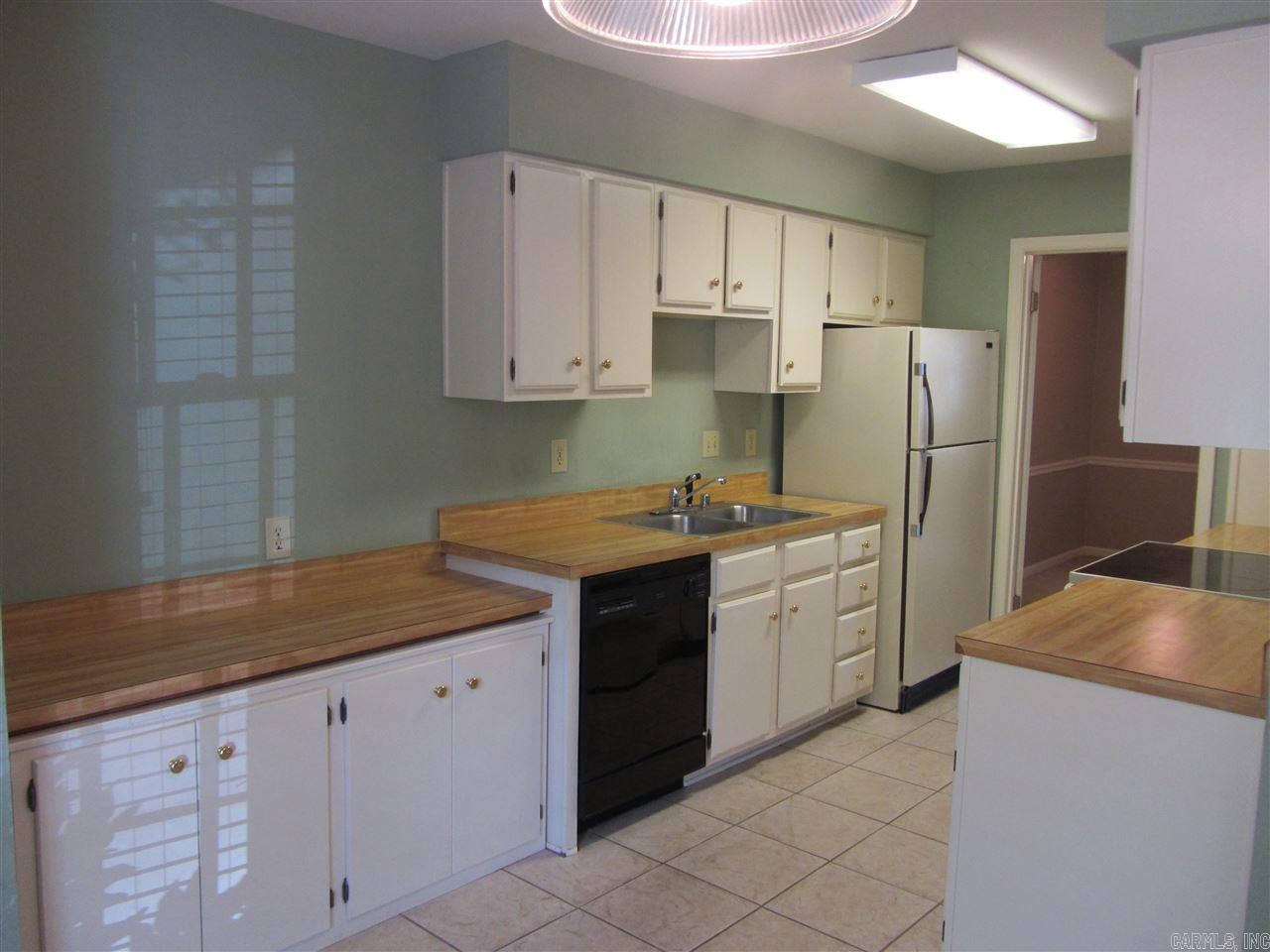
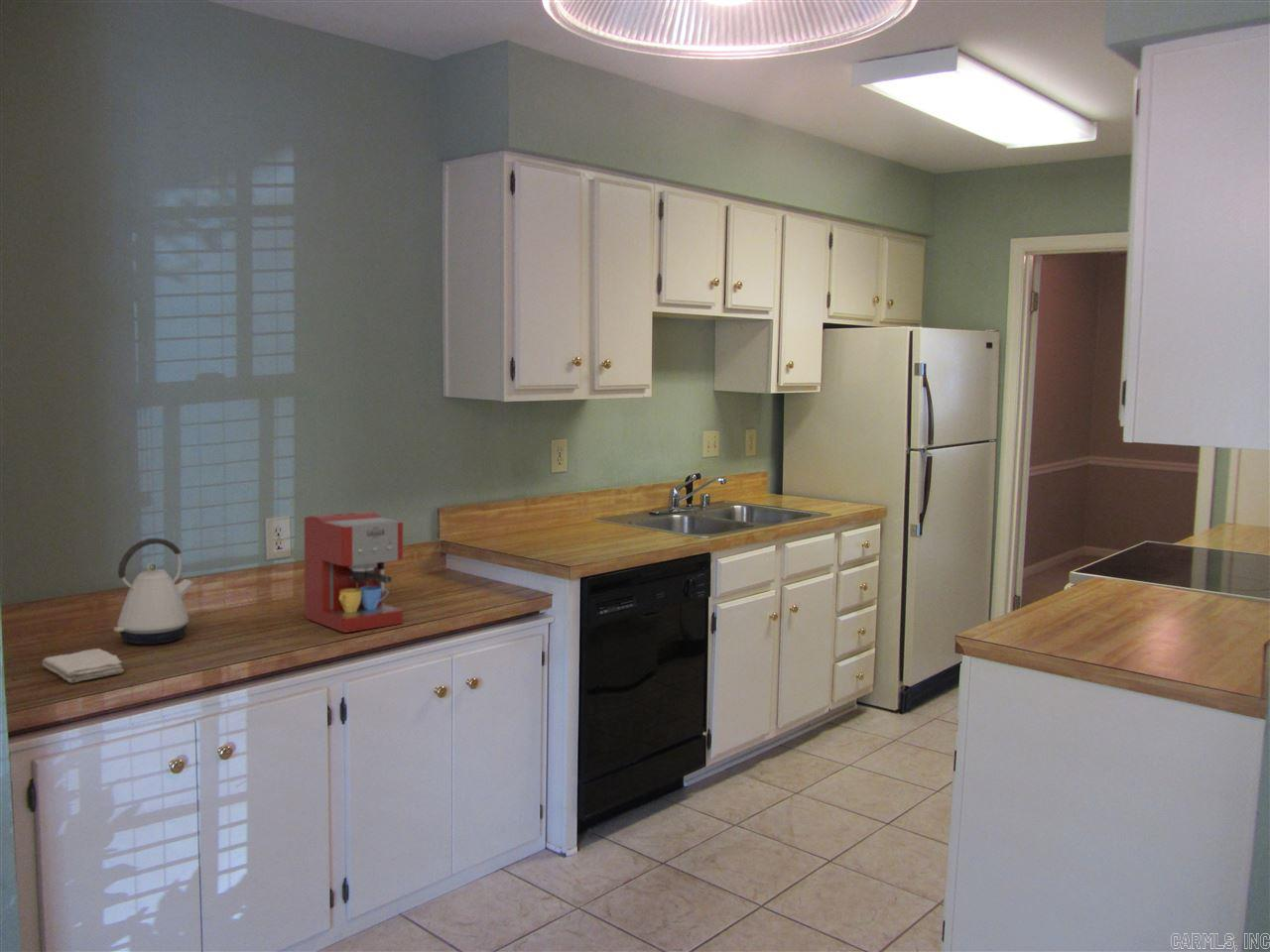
+ kettle (155, 588)
+ washcloth (83, 663)
+ coffee maker (353, 568)
